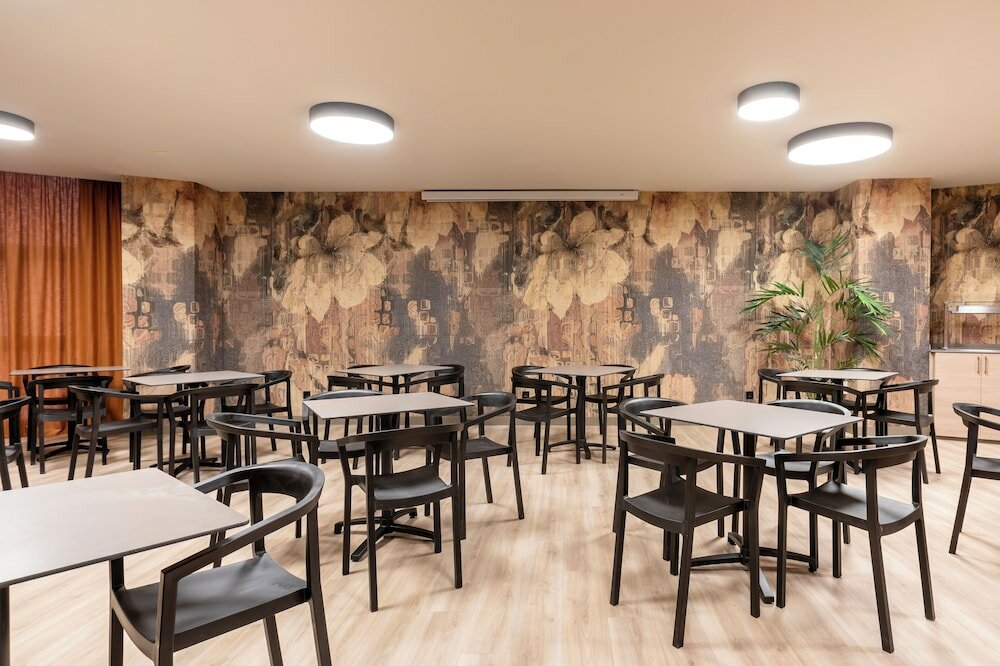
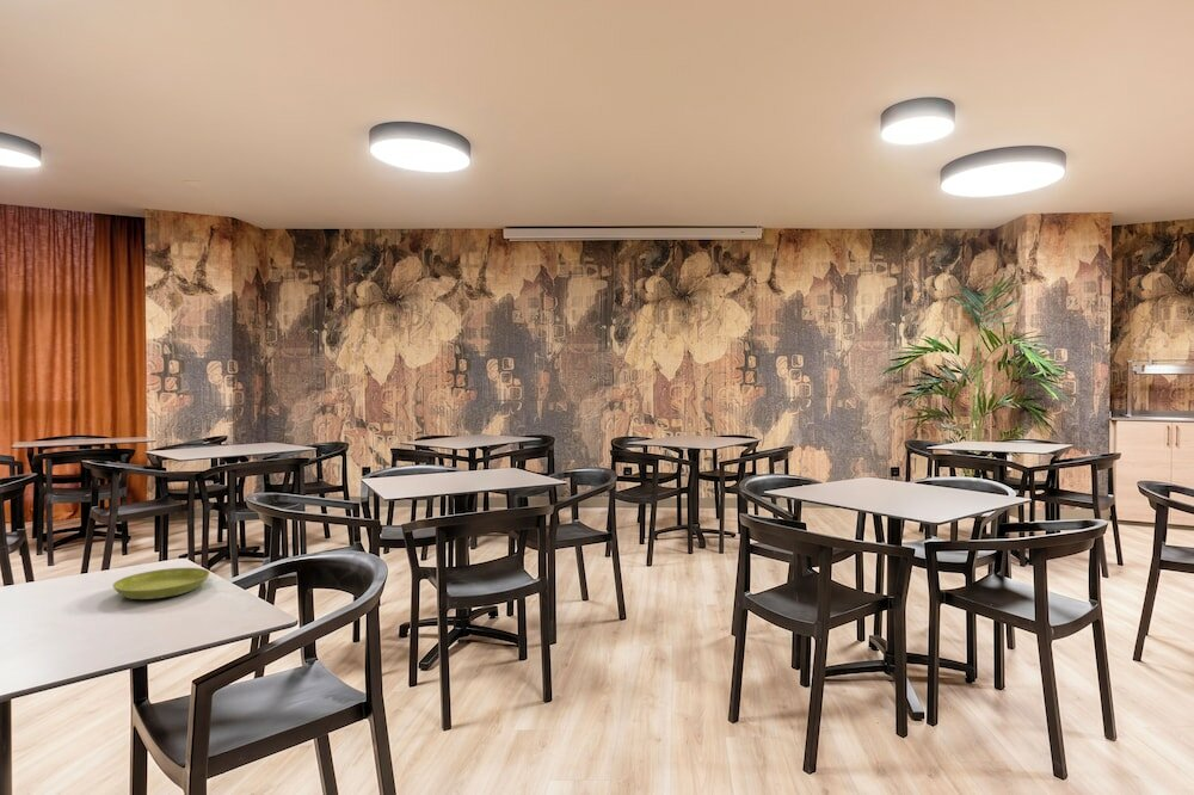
+ saucer (162, 584)
